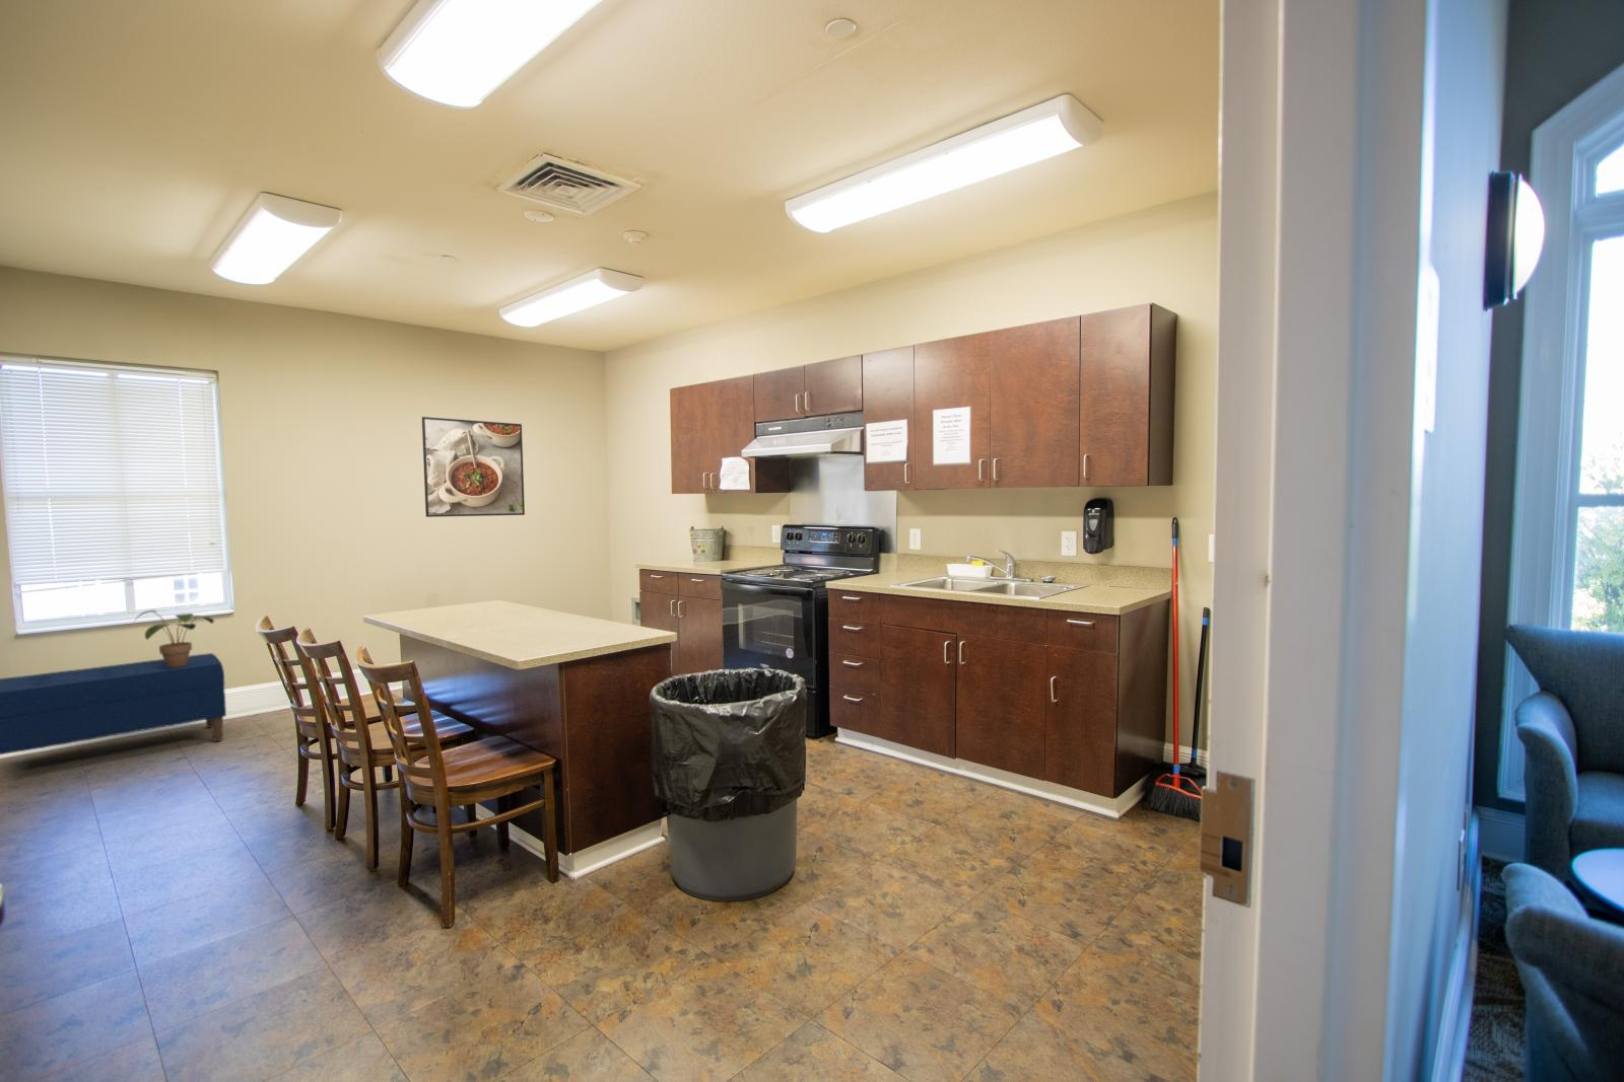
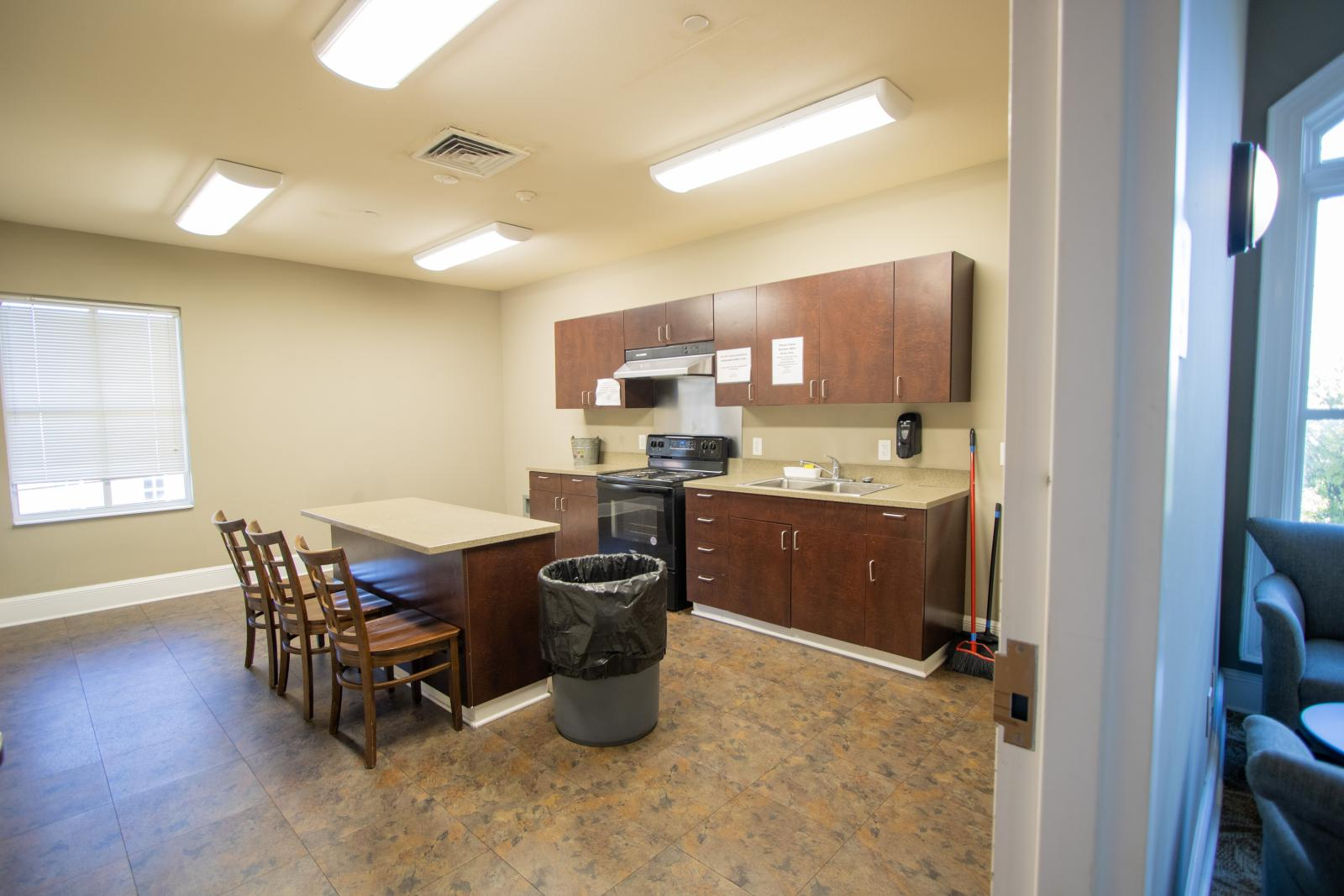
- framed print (475, 467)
- bench (108, 711)
- potted plant (176, 636)
